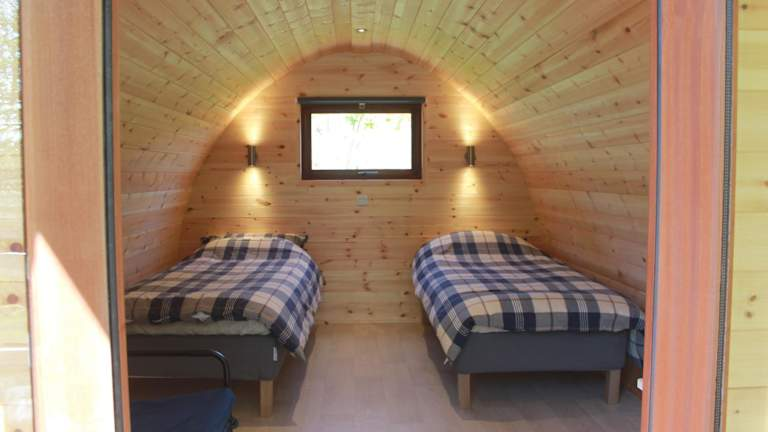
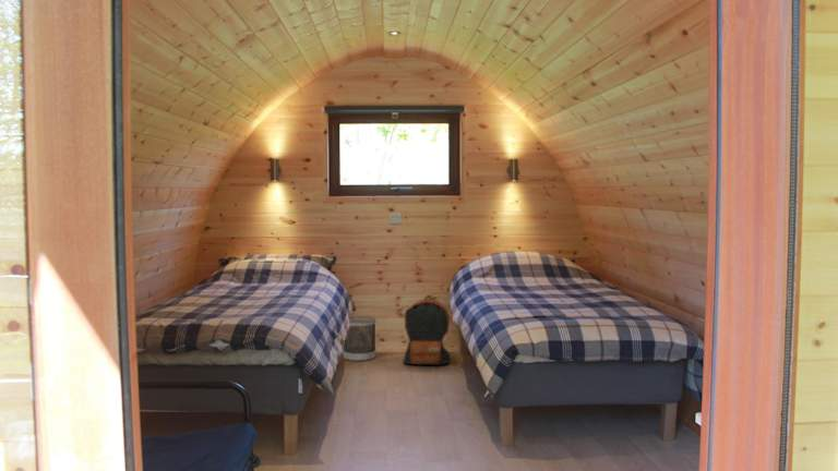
+ backpack (427, 328)
+ wastebasket (359, 338)
